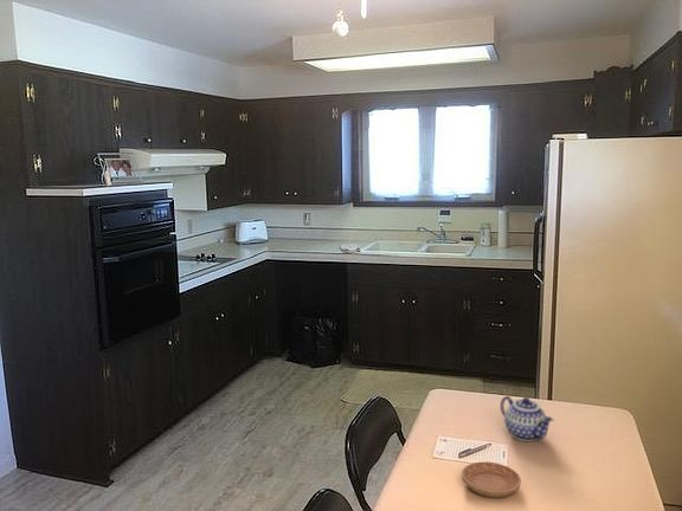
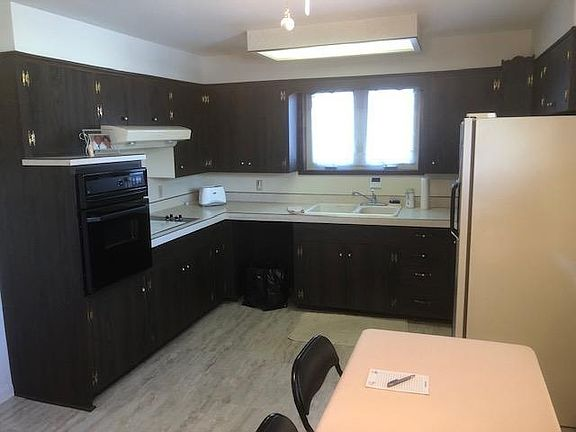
- teapot (526, 416)
- saucer (490, 480)
